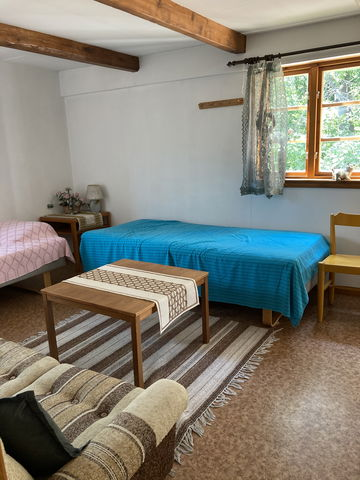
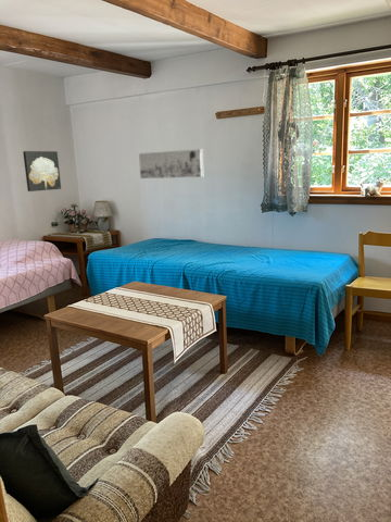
+ wall art (169, 164)
+ wall art (42, 171)
